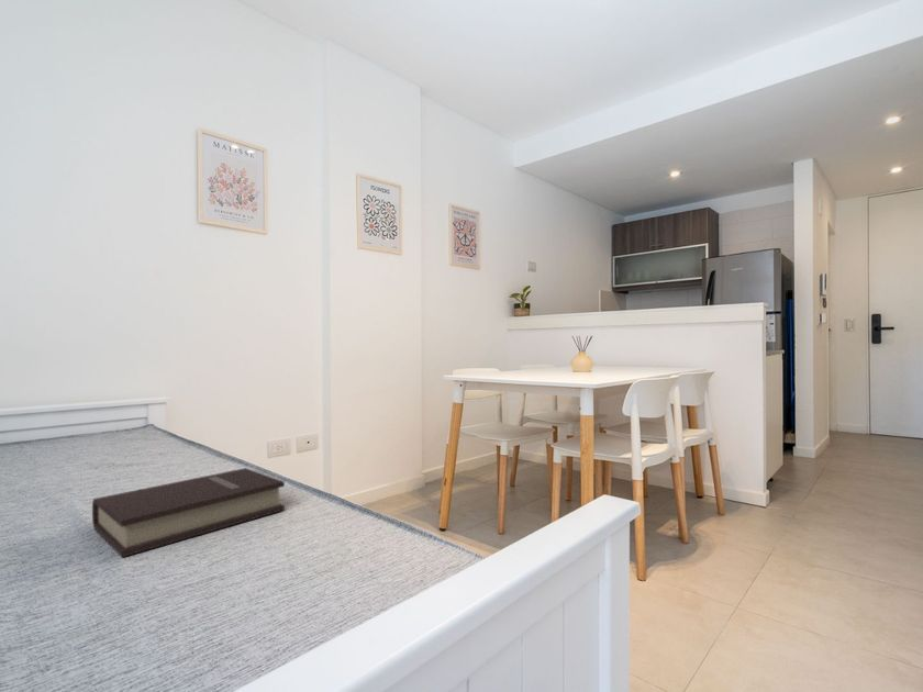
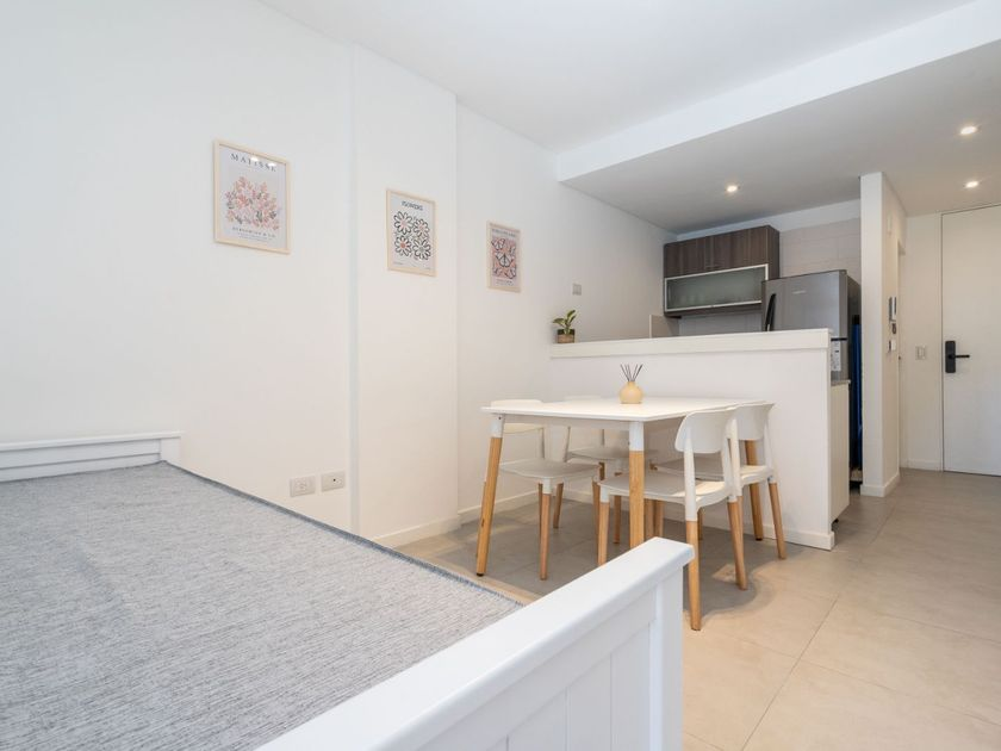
- book (192, 503)
